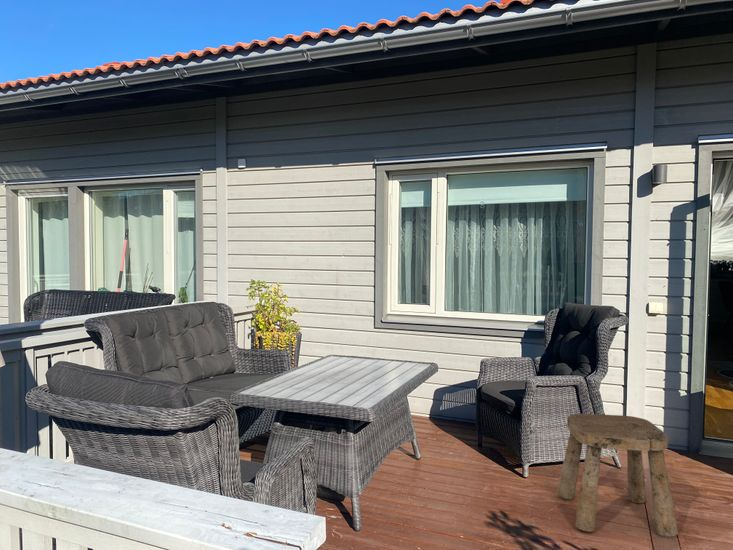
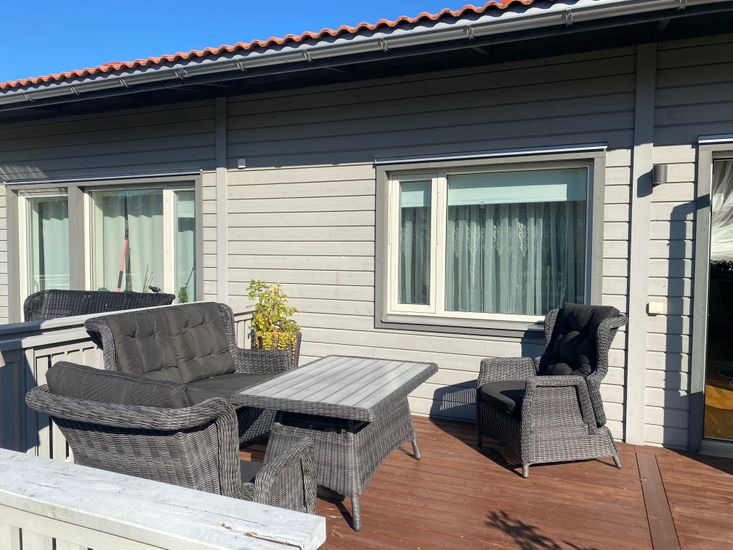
- stool (627, 469)
